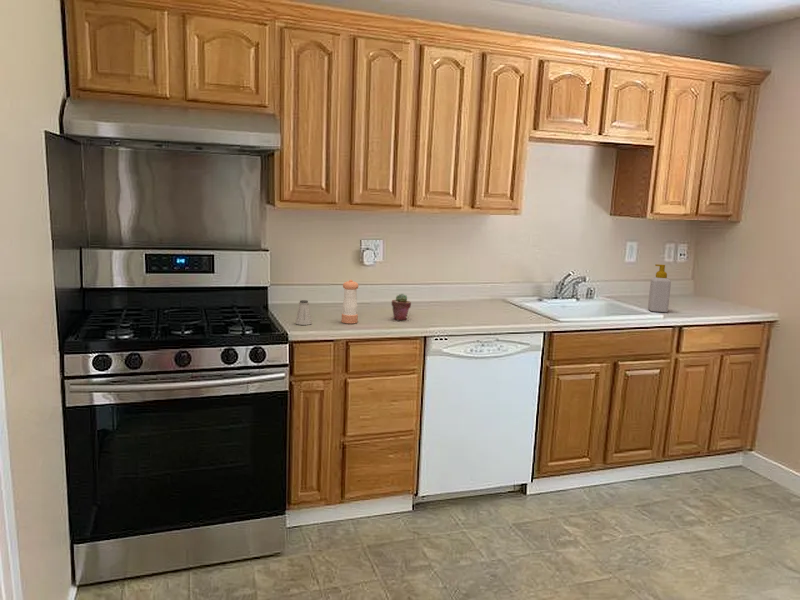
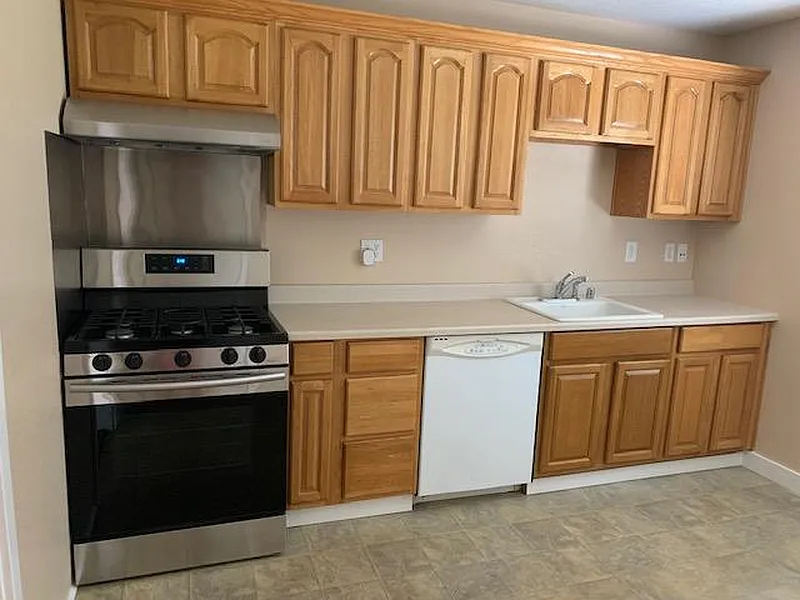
- saltshaker (303, 312)
- pepper shaker (350, 300)
- potted succulent (401, 306)
- soap bottle (660, 287)
